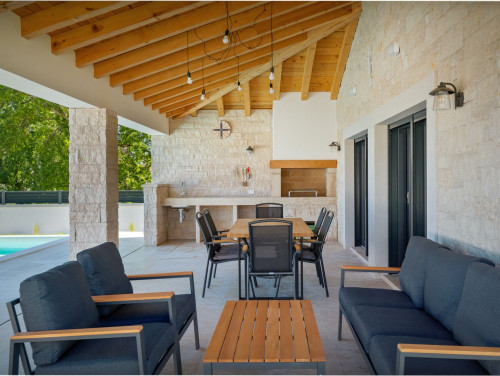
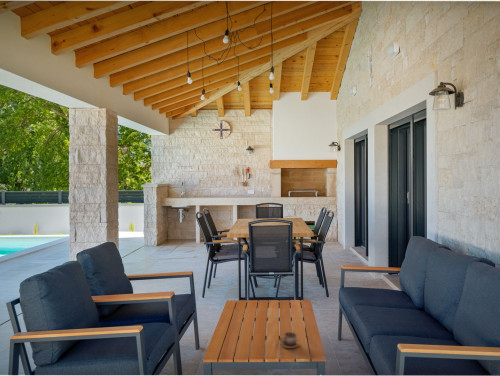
+ cup (289, 339)
